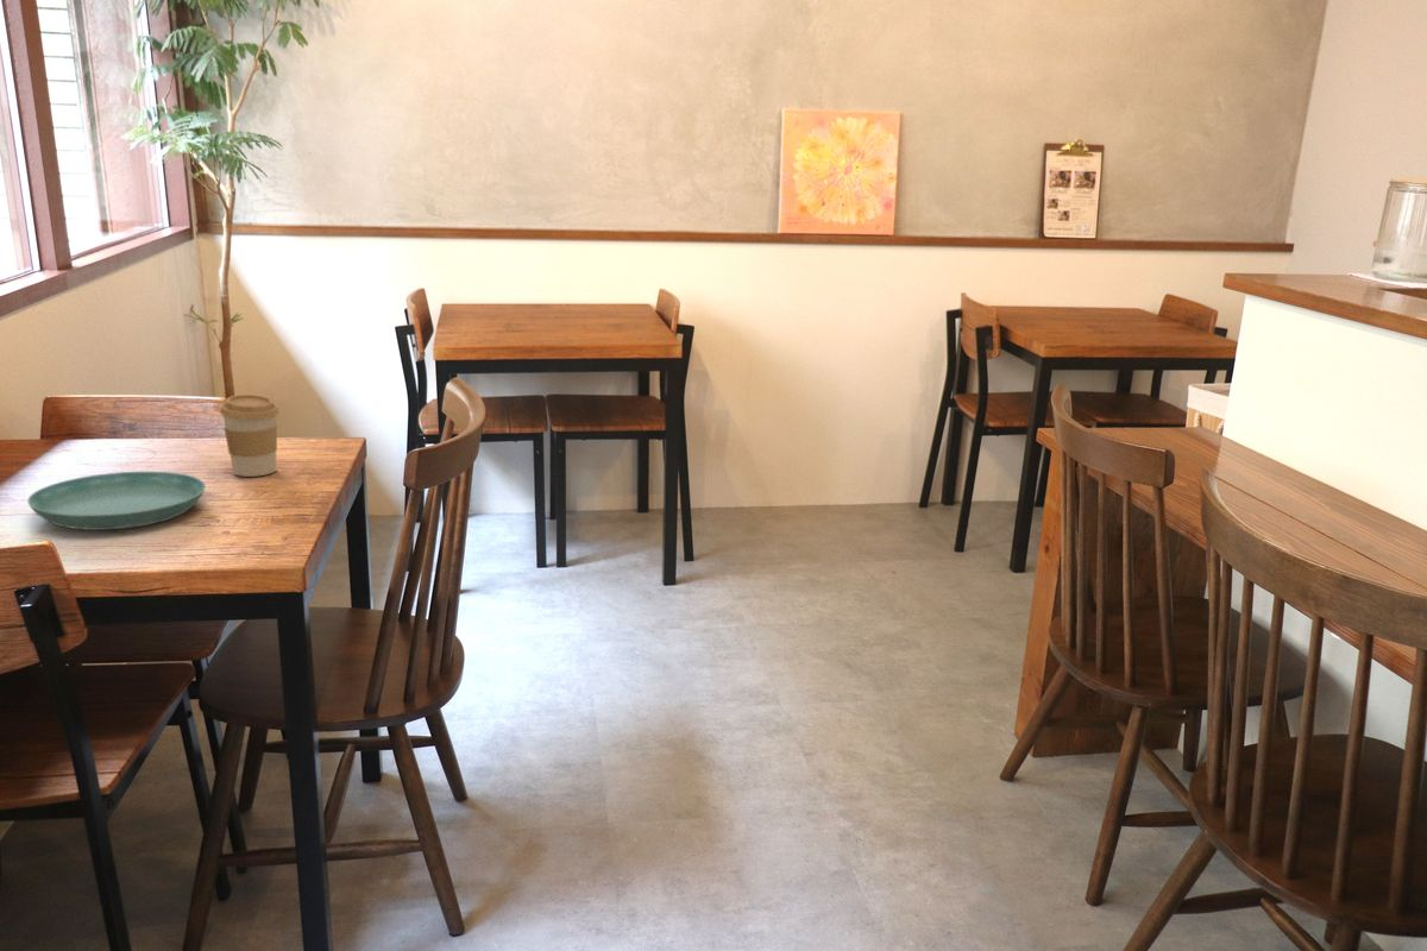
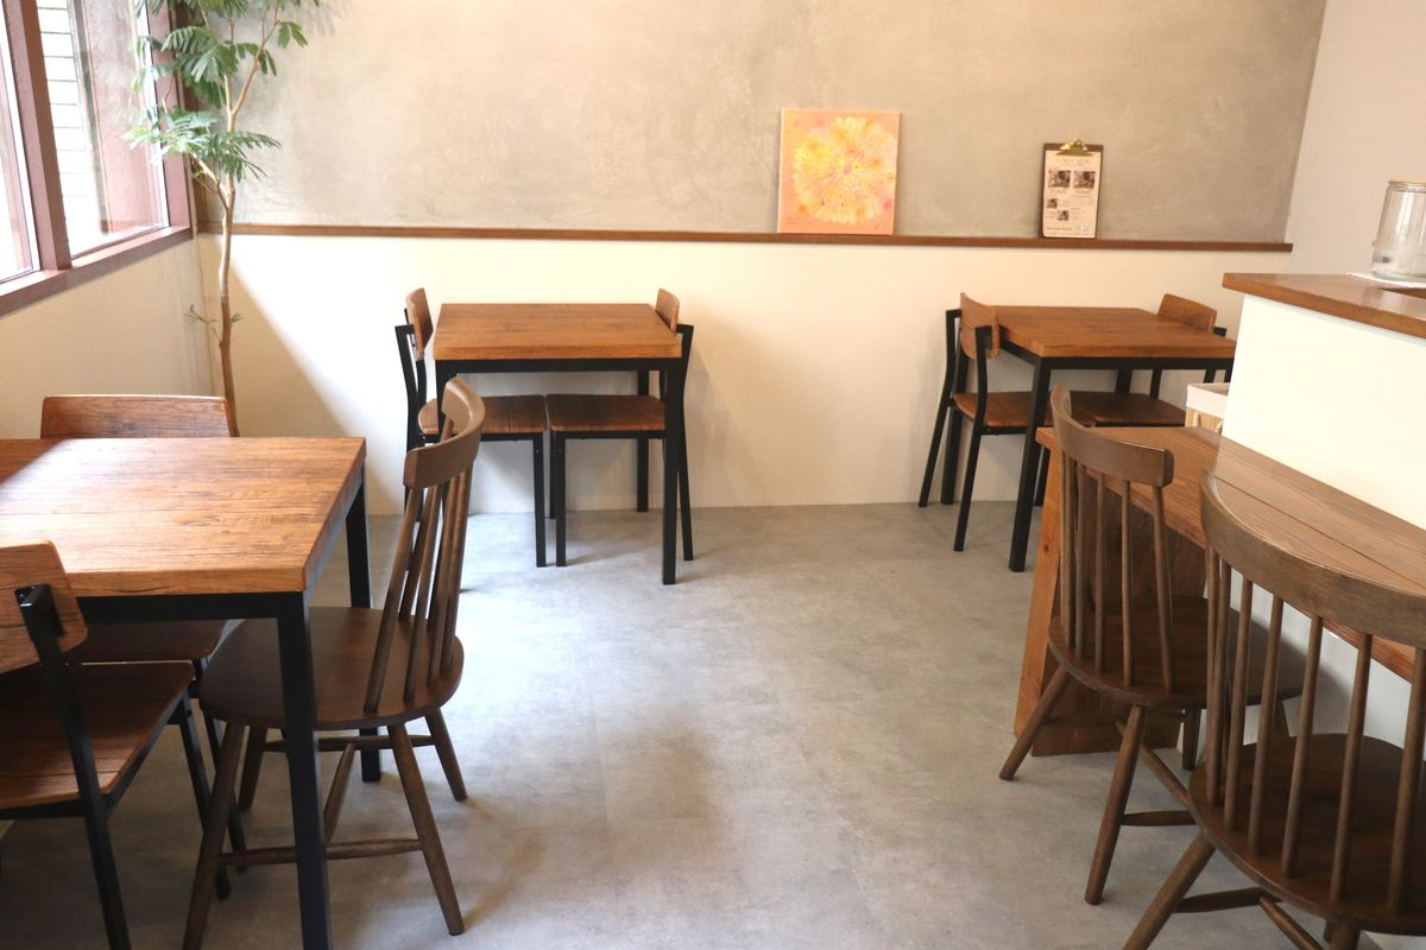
- saucer (120, 500)
- coffee cup (251, 434)
